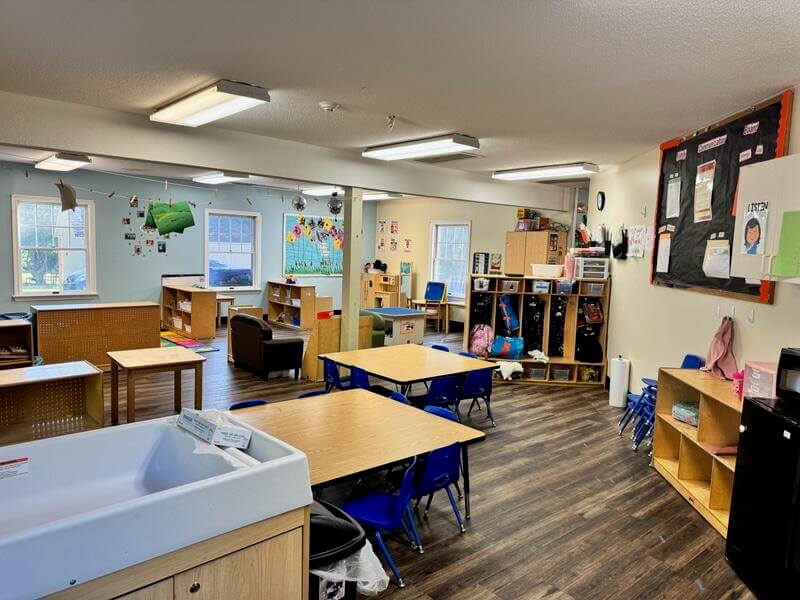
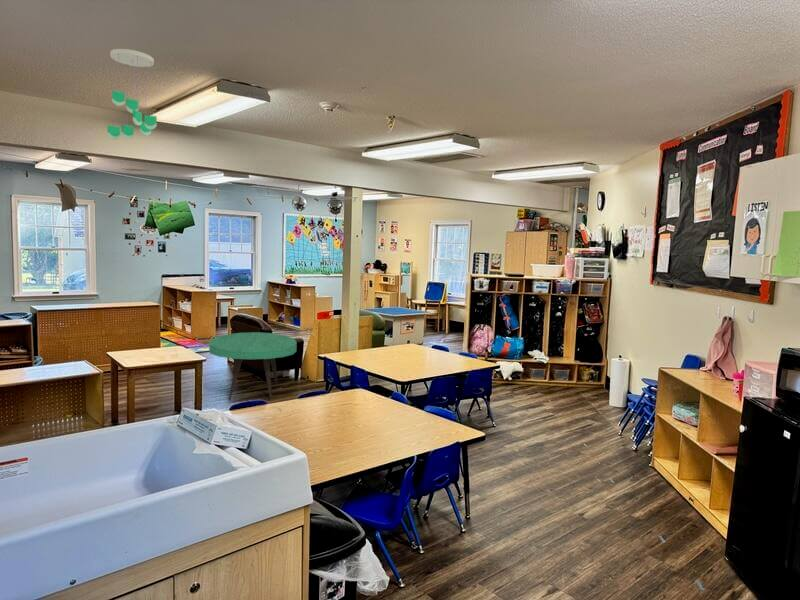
+ ceiling mobile (132, 98)
+ coffee table (253, 358)
